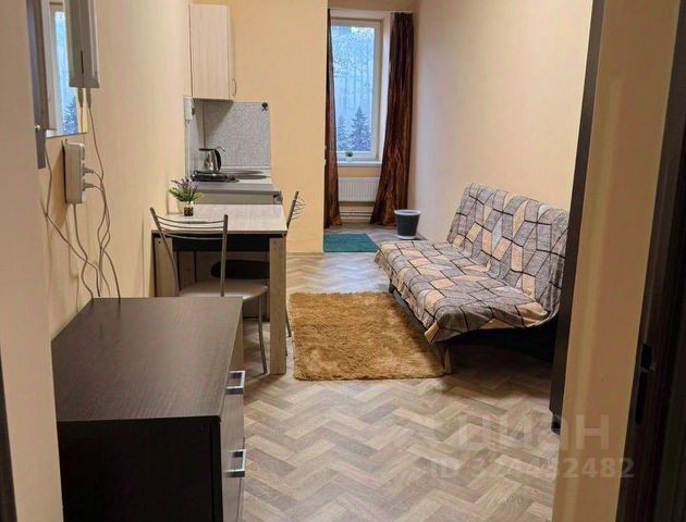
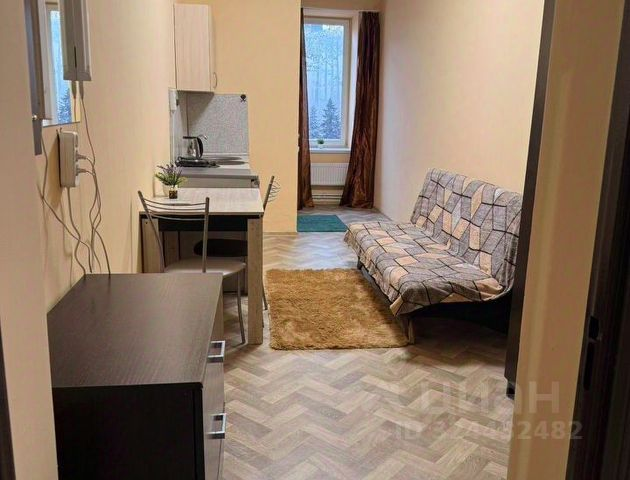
- wastebasket (406, 224)
